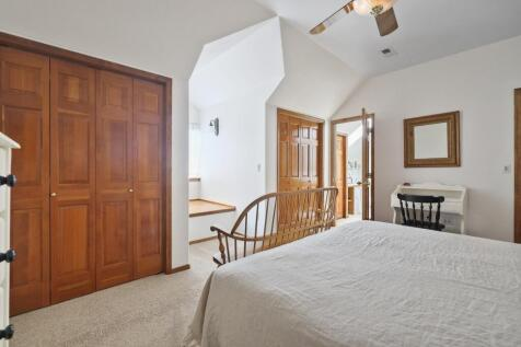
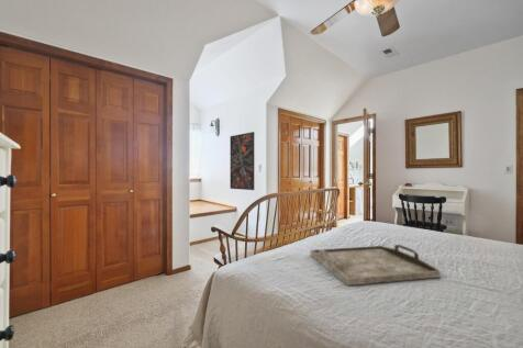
+ serving tray (367, 257)
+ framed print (241, 161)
